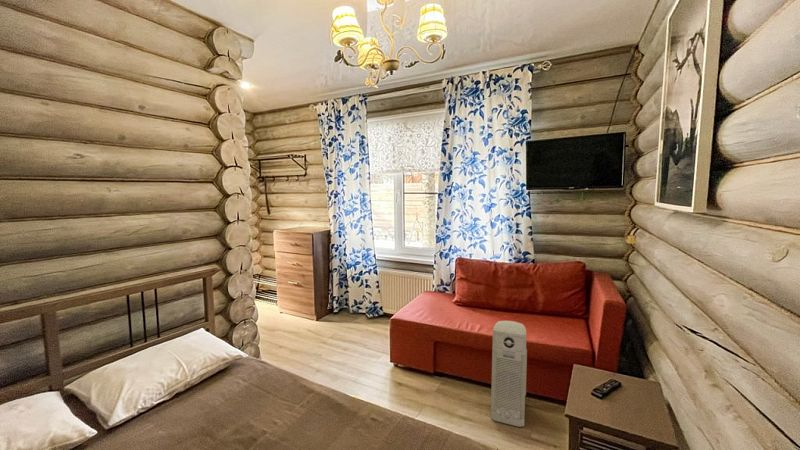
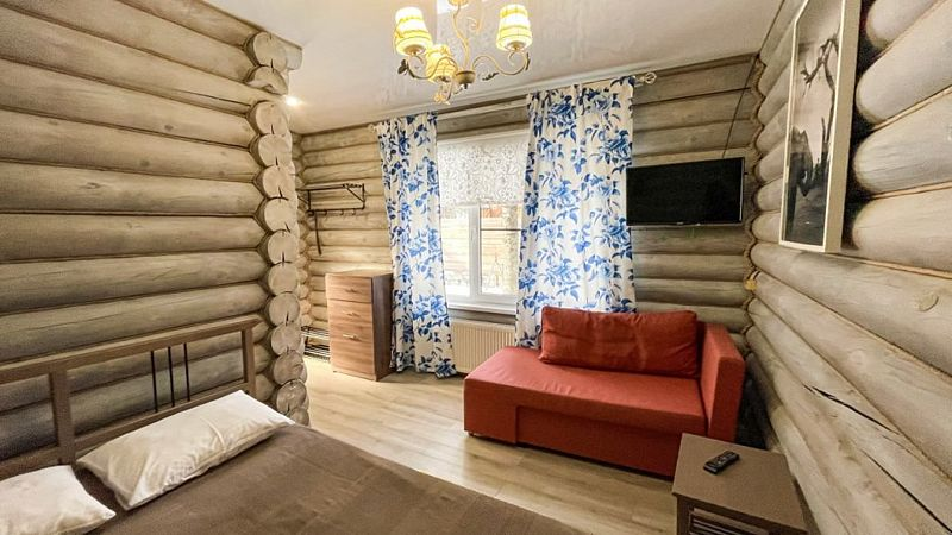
- air purifier (509, 368)
